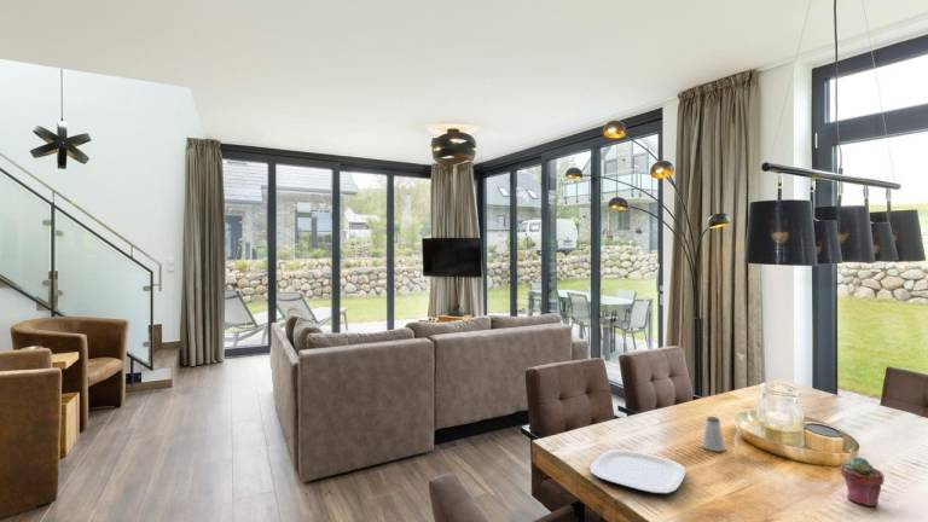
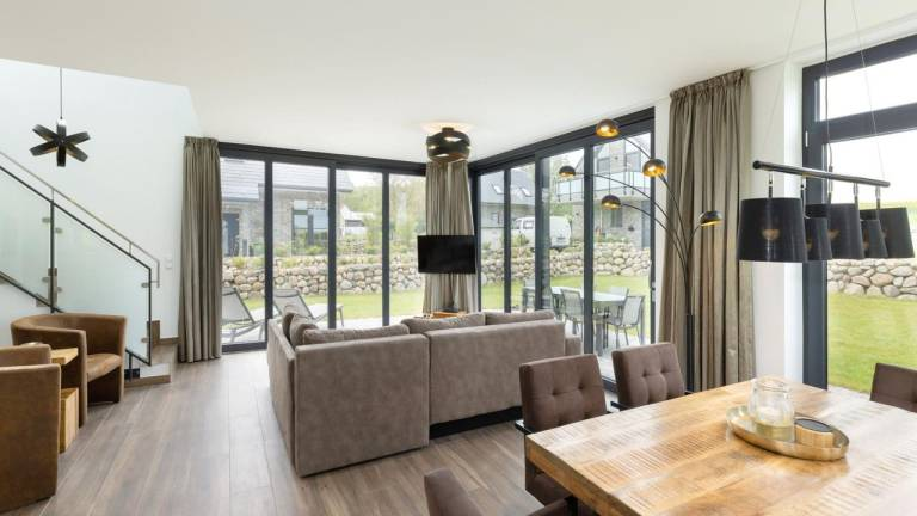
- plate (637, 470)
- saltshaker (713, 433)
- potted succulent (862, 478)
